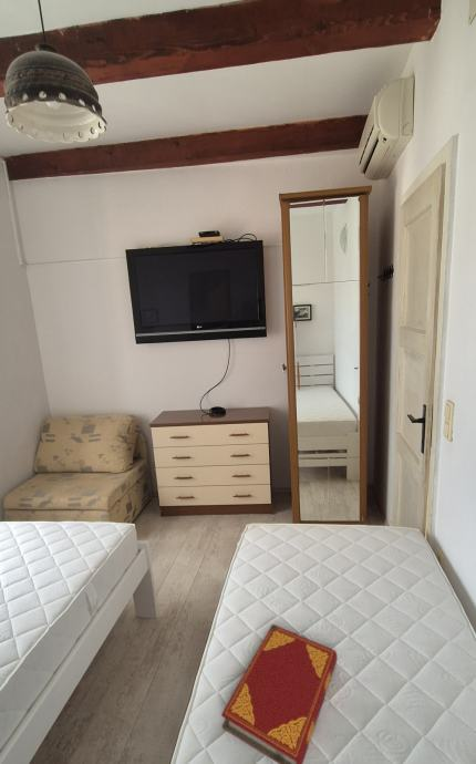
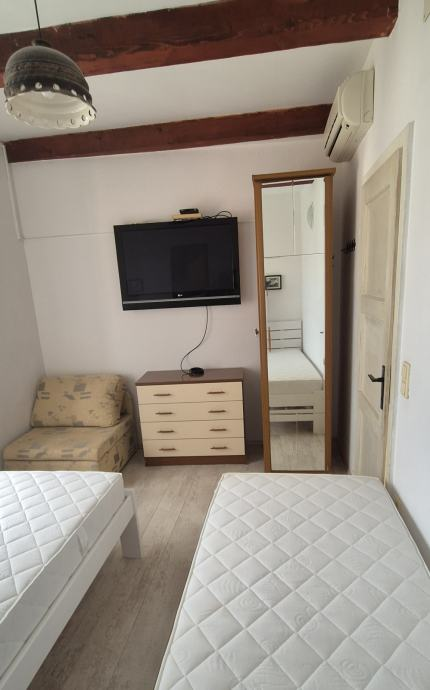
- hardback book (283, 686)
